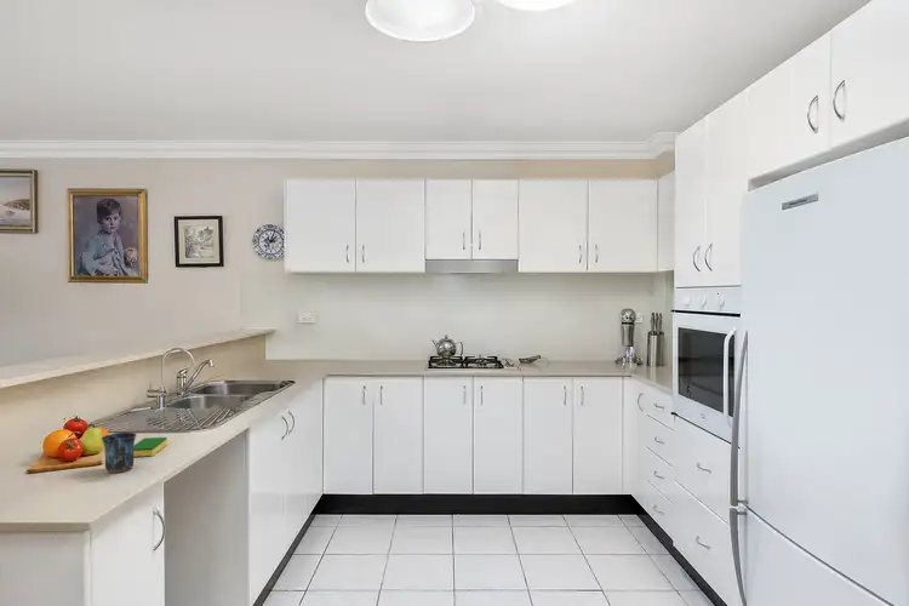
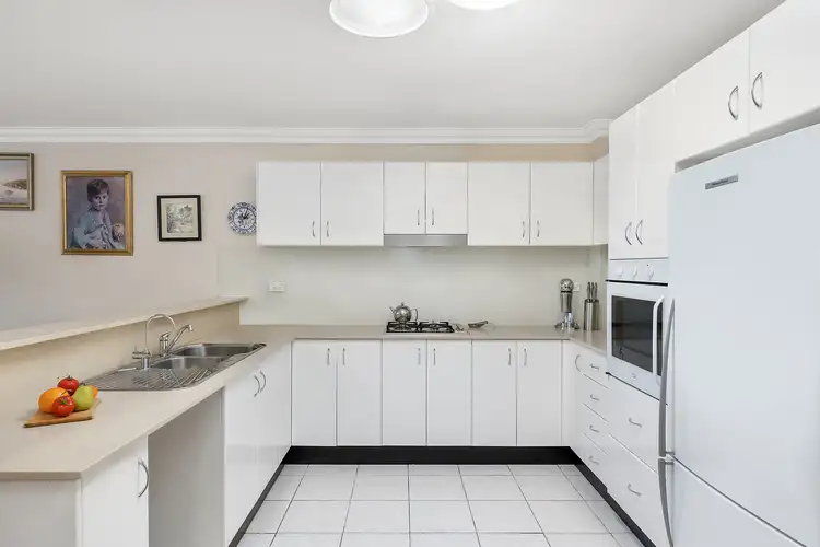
- mug (116, 453)
- dish sponge (148, 446)
